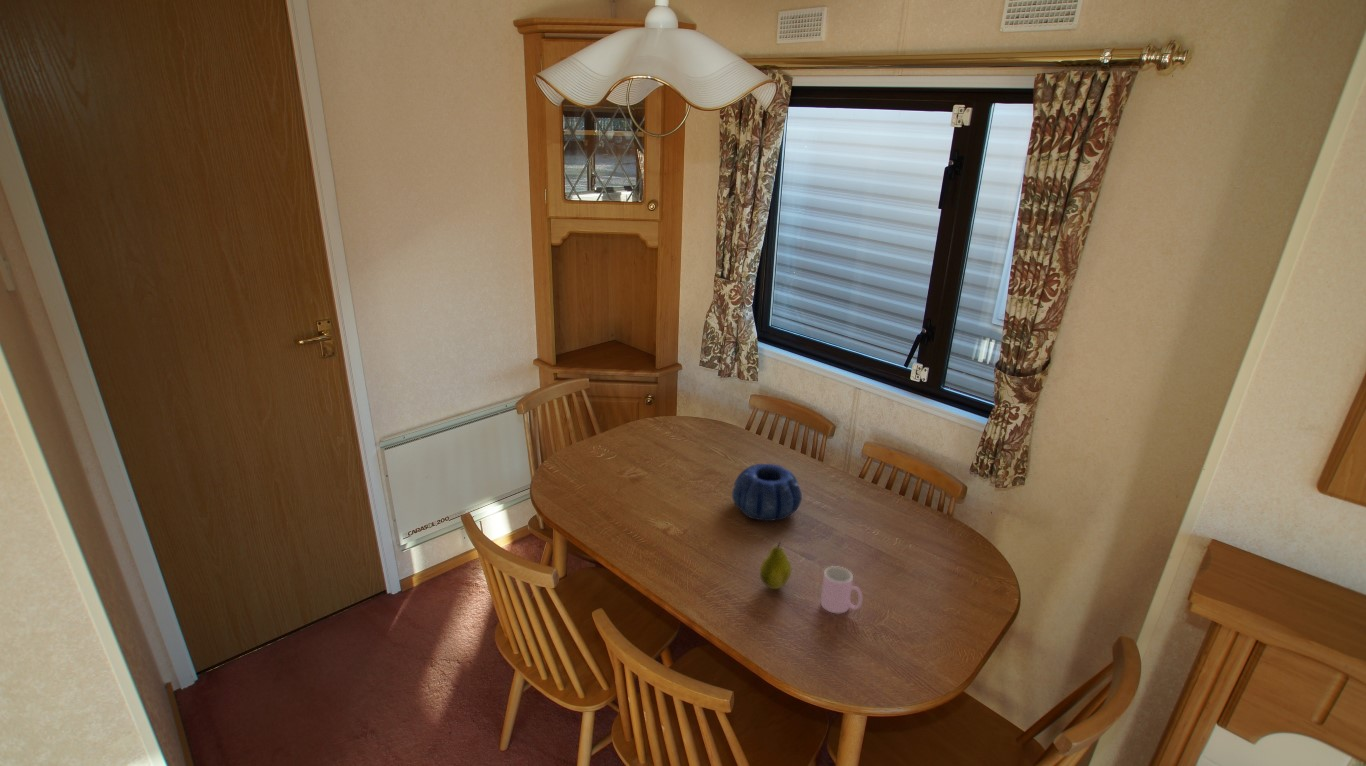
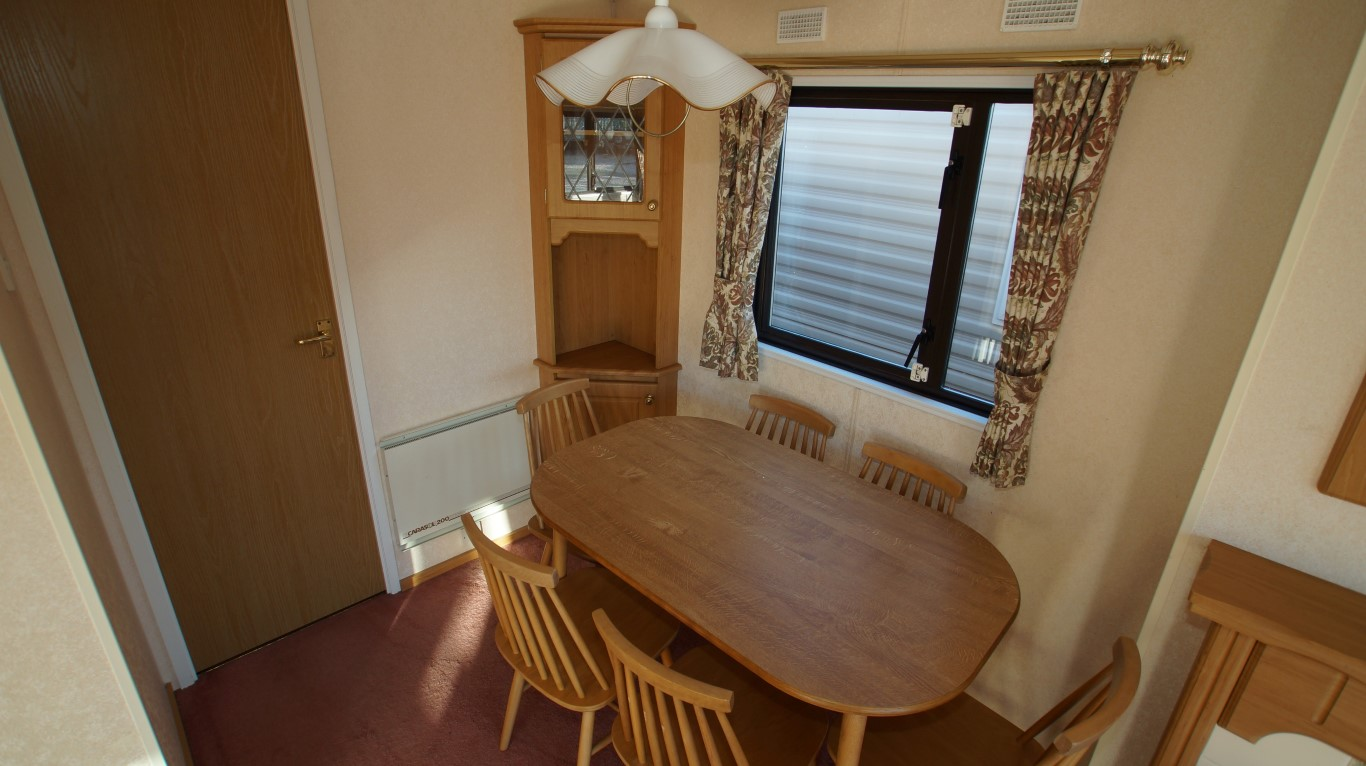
- fruit (776, 566)
- cup (842, 592)
- decorative bowl (767, 490)
